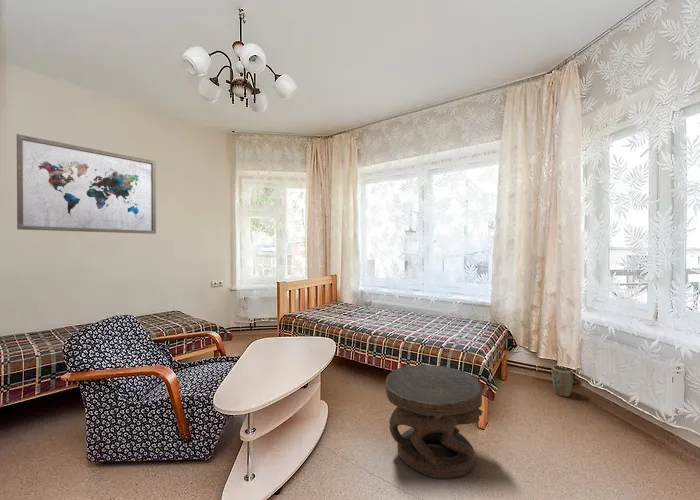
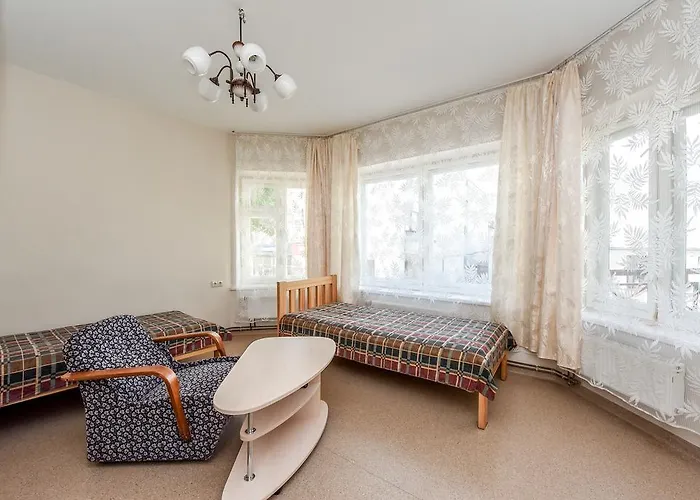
- plant pot (562, 381)
- wall art (95, 190)
- carved stool (434, 416)
